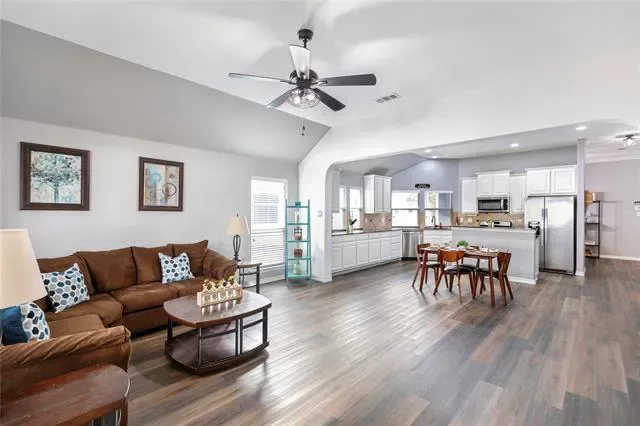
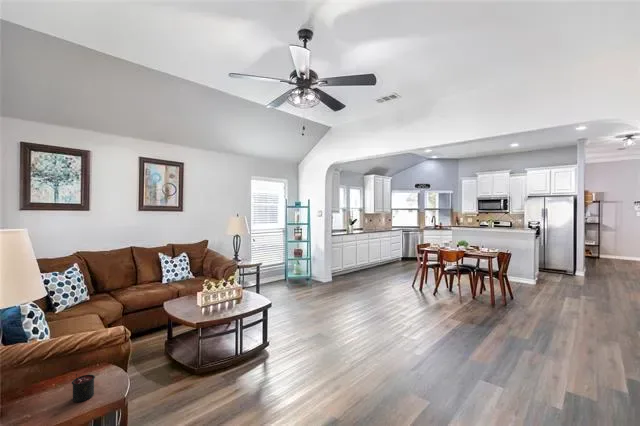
+ candle (83, 383)
